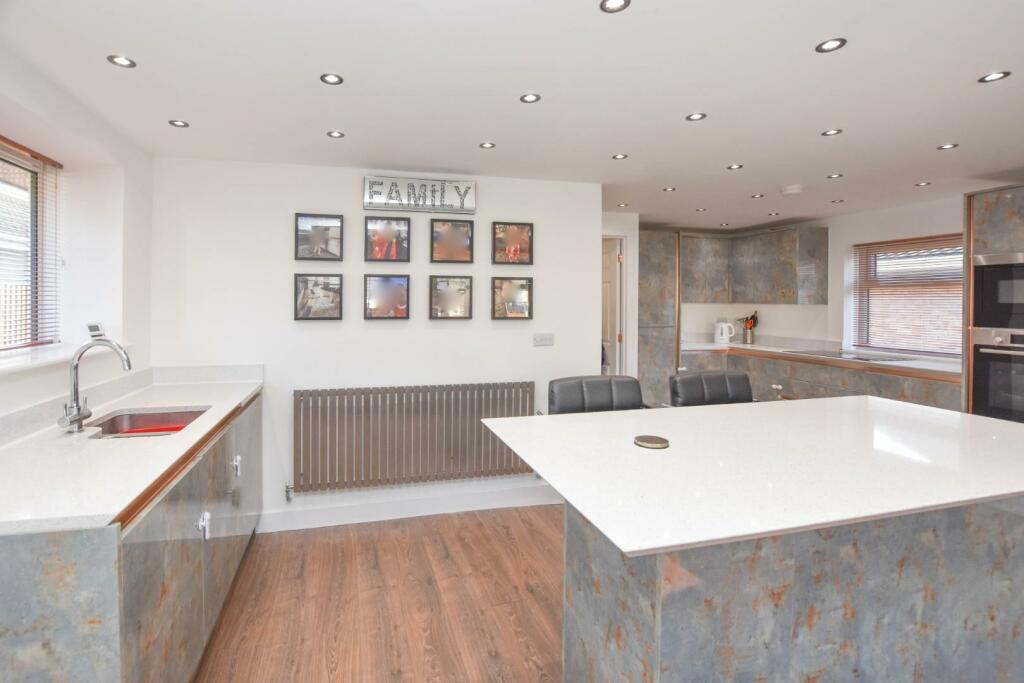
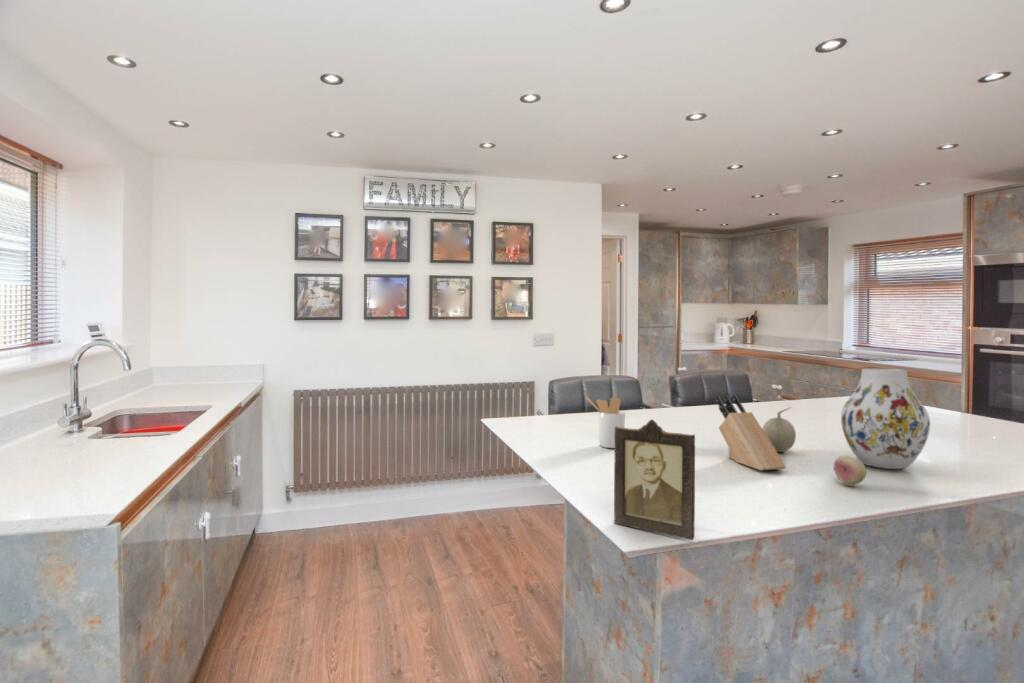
+ vase (883, 417)
+ fruit (848, 470)
+ utensil holder (604, 420)
+ knife block (746, 429)
+ photo frame (658, 471)
+ fruit (778, 429)
